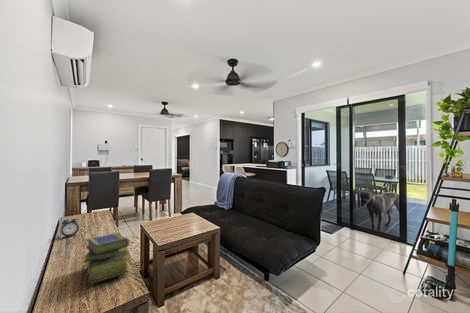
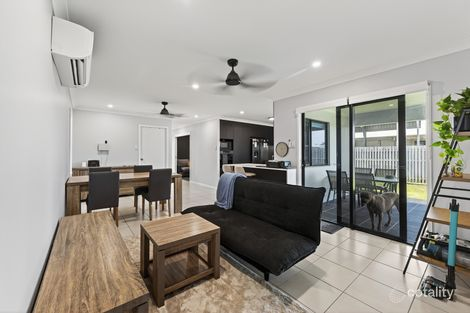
- alarm clock (69, 227)
- stack of books (106, 253)
